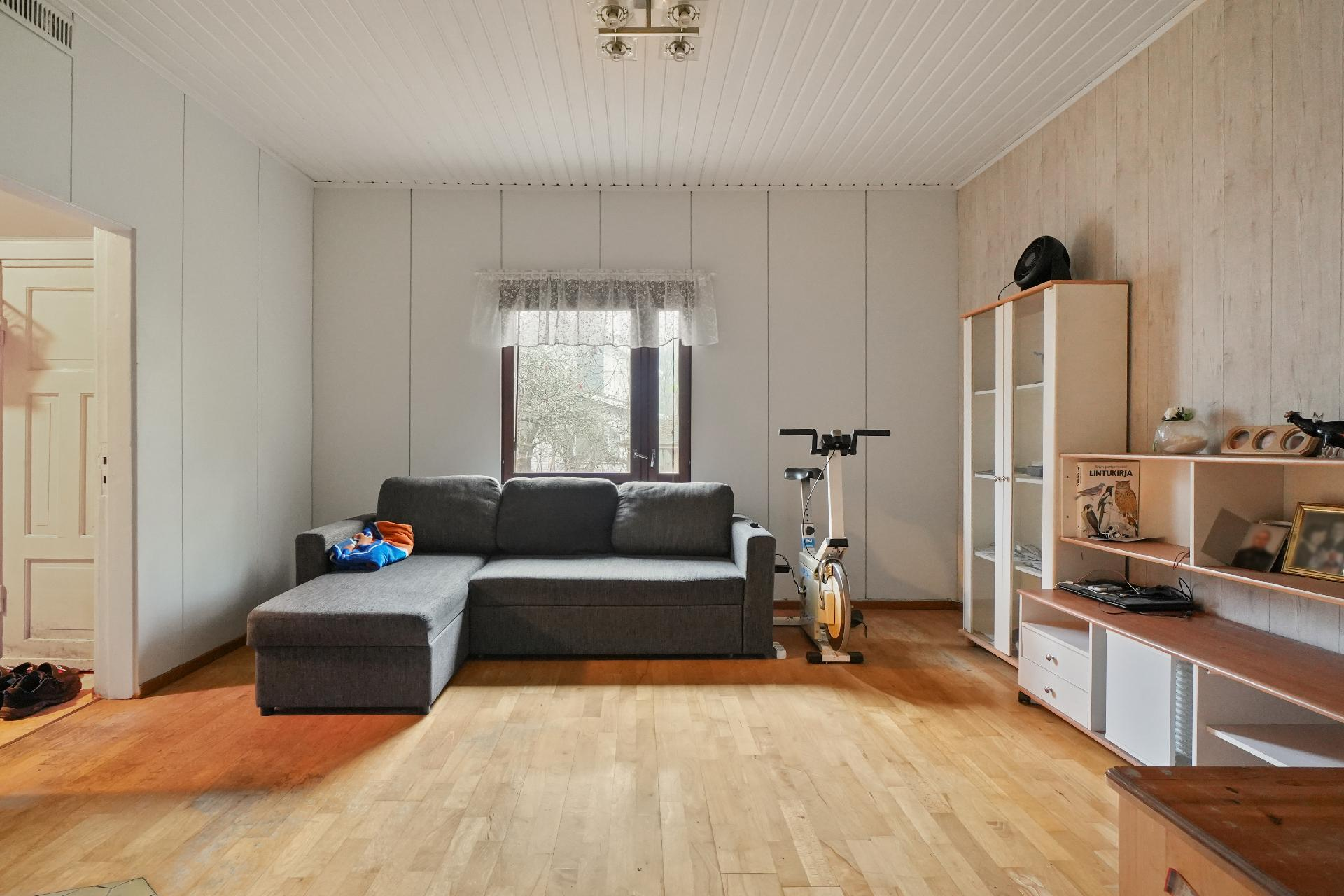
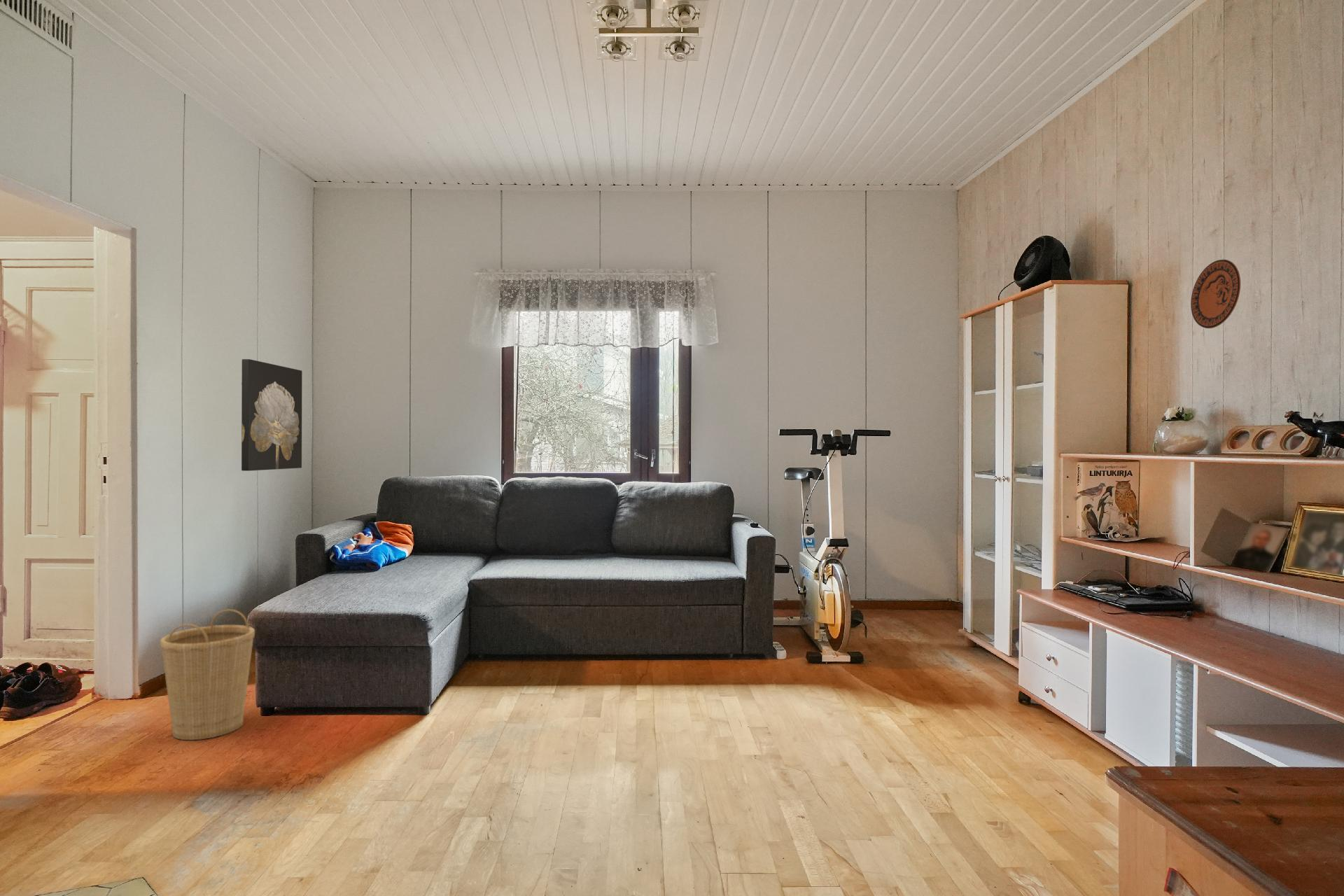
+ wall art (273, 417)
+ basket (209, 672)
+ decorative plate (1215, 294)
